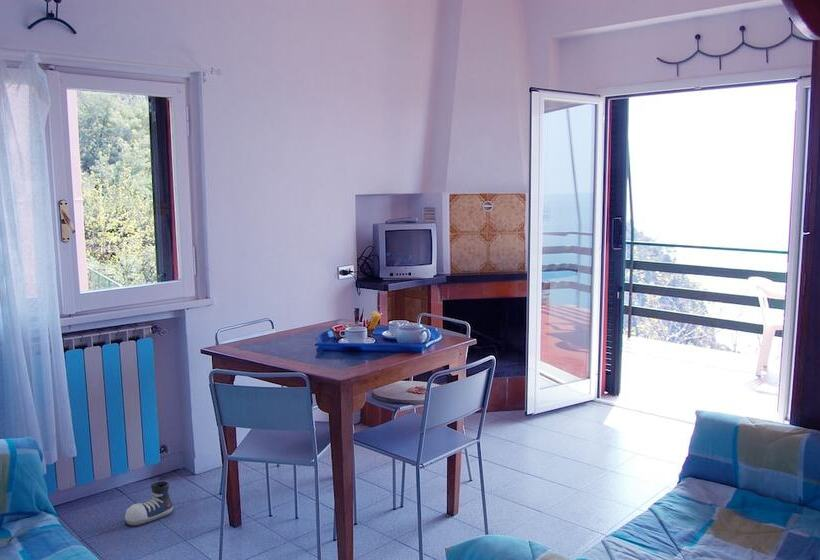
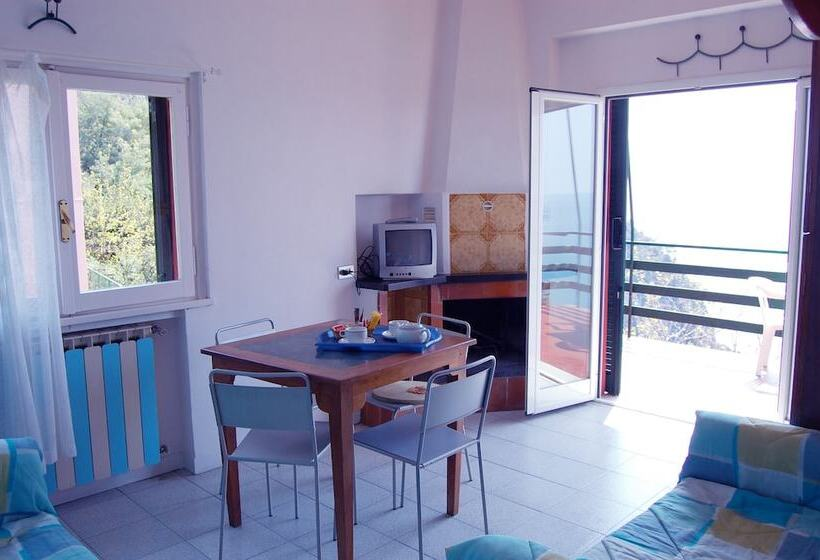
- shoe (149, 502)
